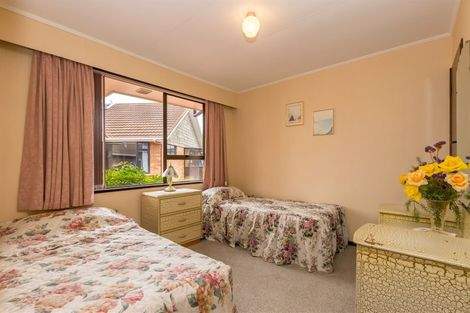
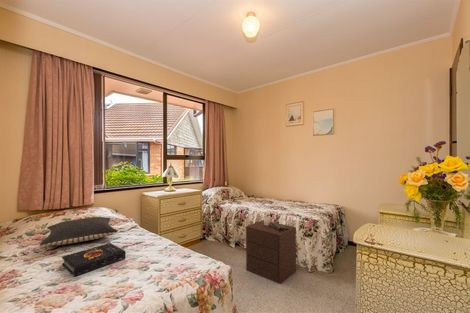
+ nightstand (270, 244)
+ book (94, 257)
+ pillow (81, 229)
